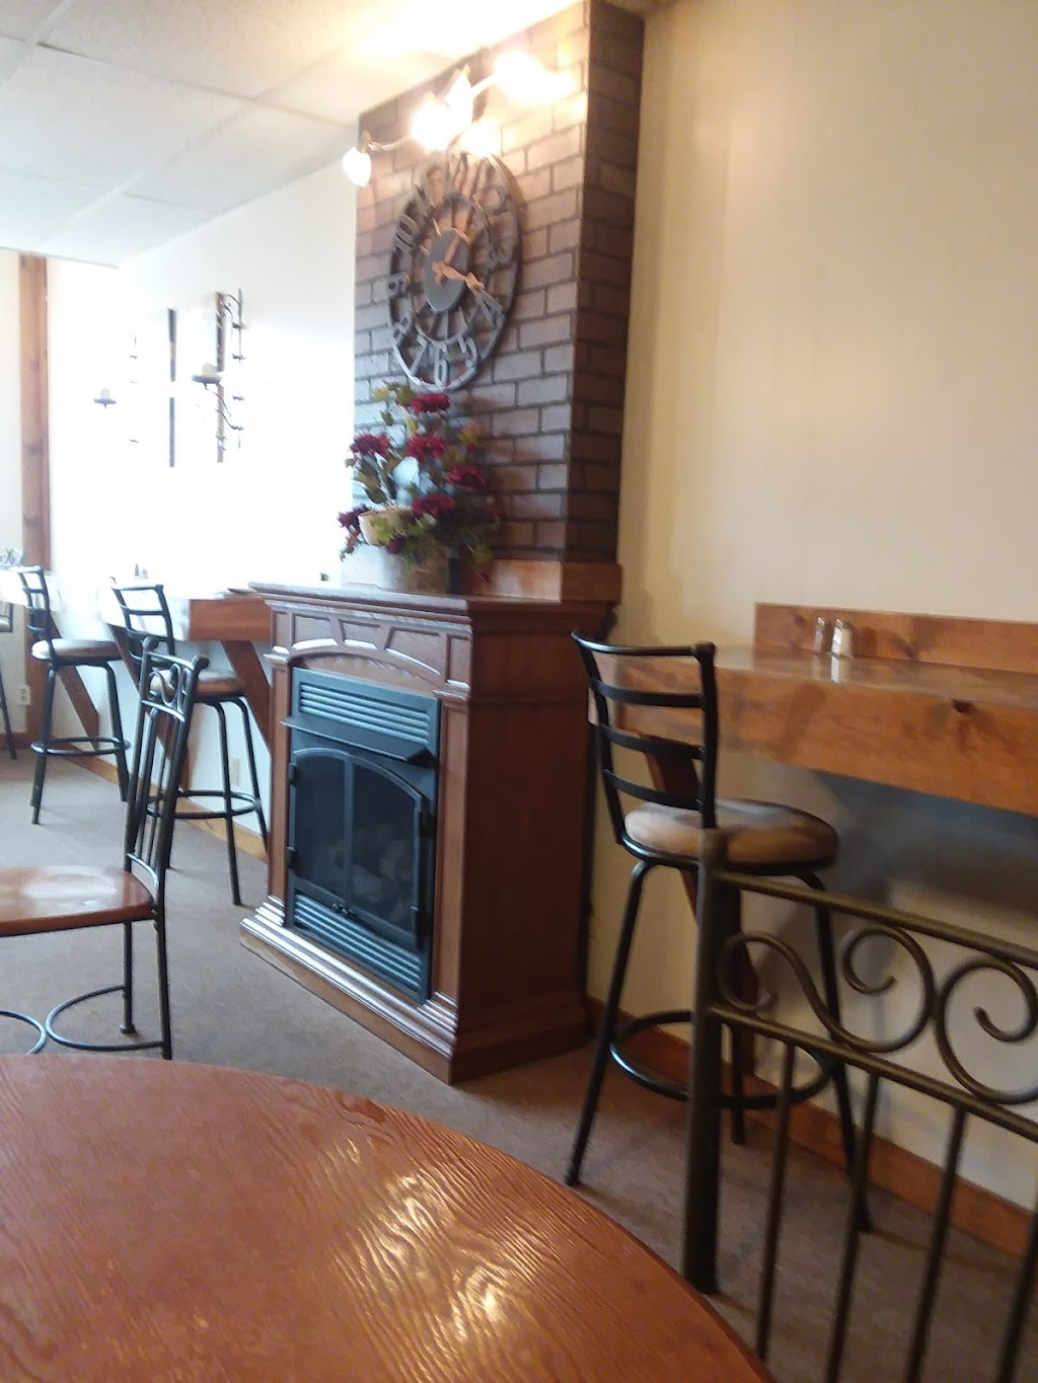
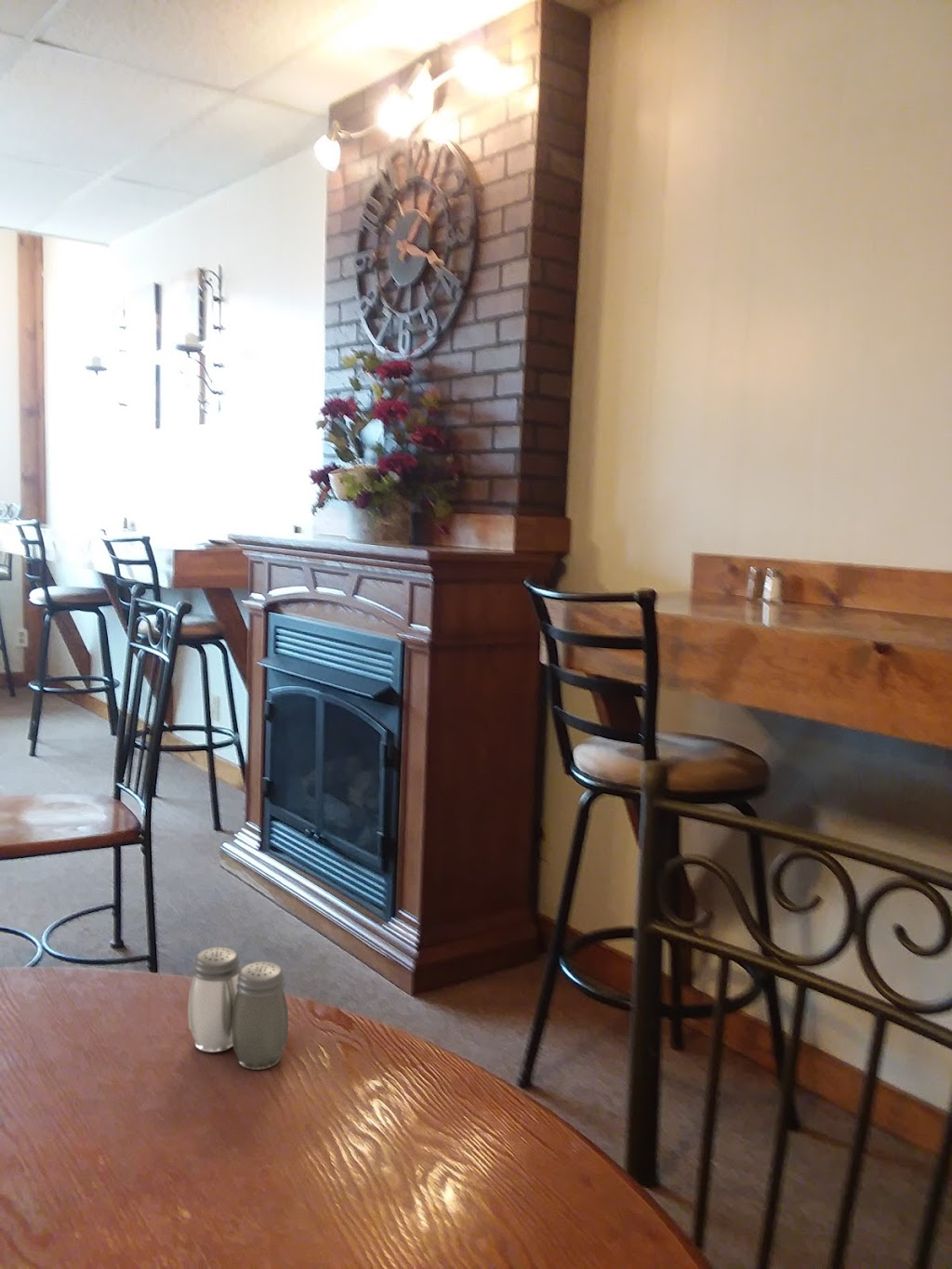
+ salt and pepper shaker (238, 1005)
